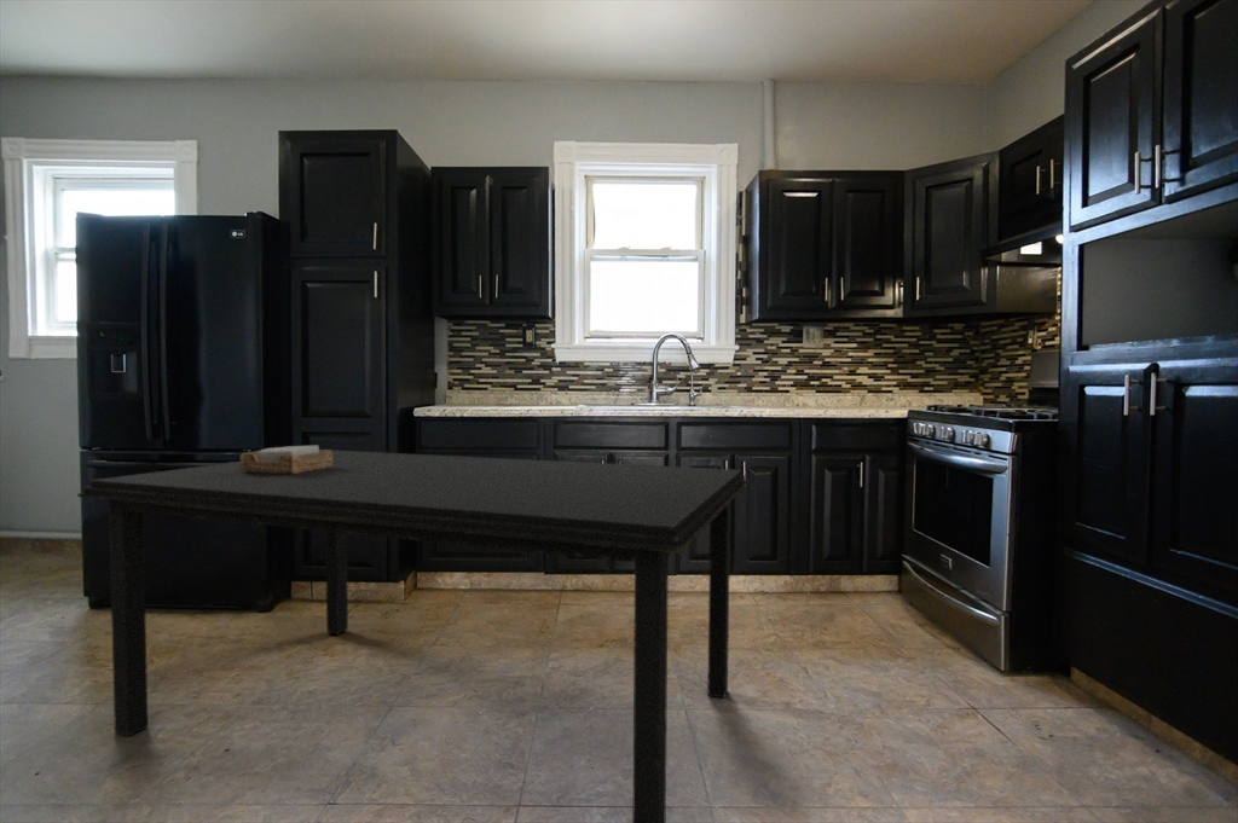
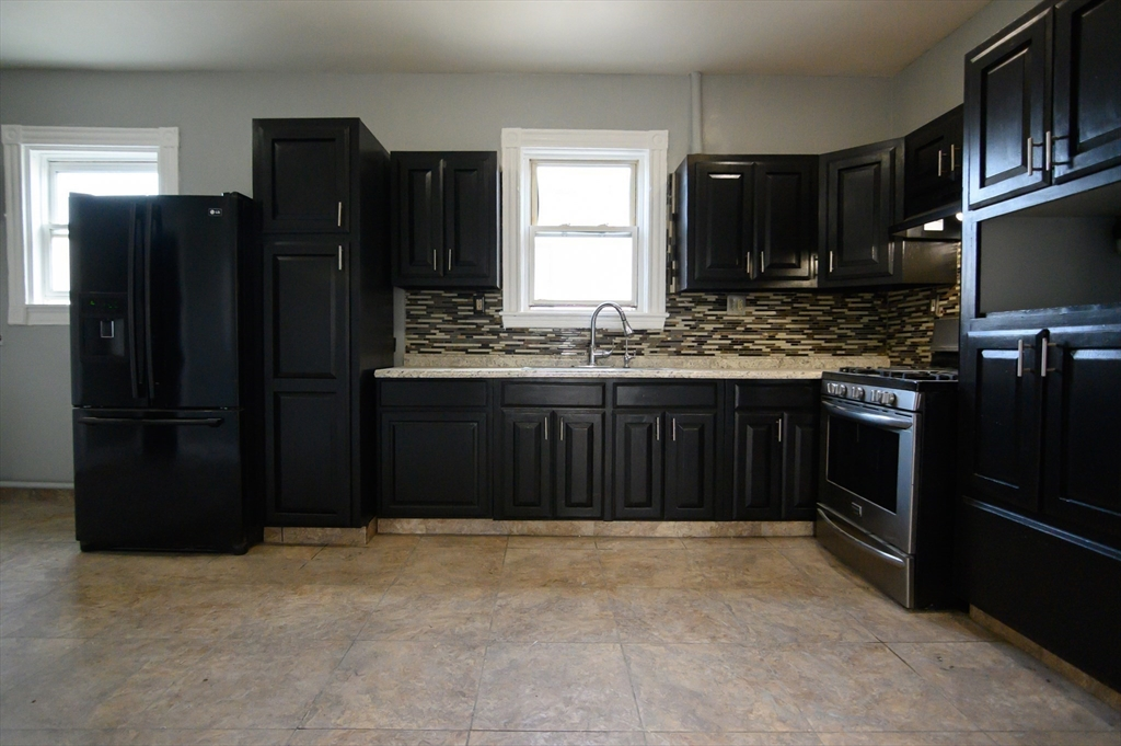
- napkin holder (288, 457)
- dining table (445, 543)
